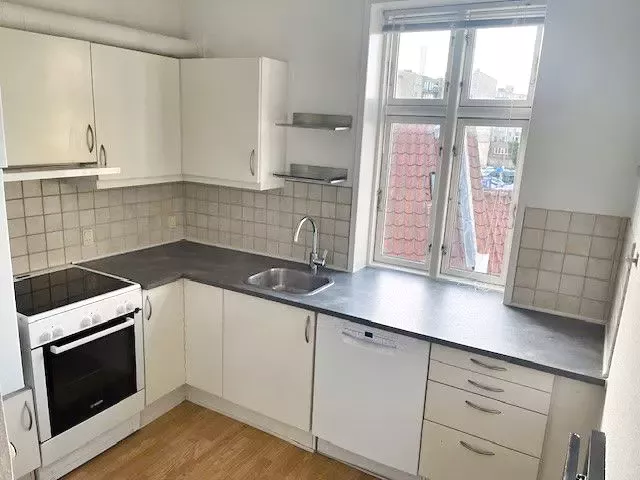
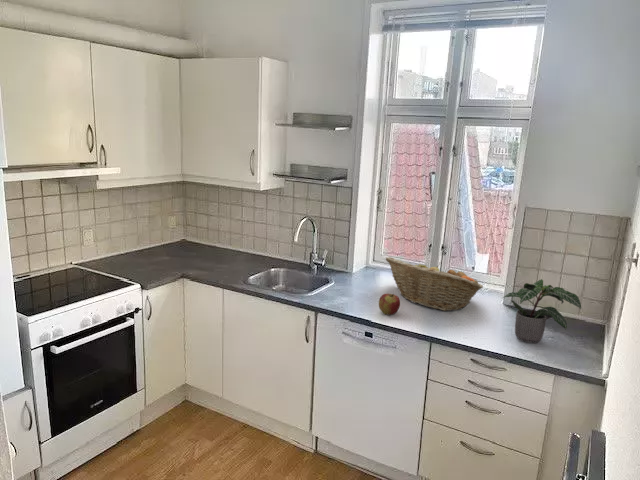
+ fruit basket (431, 279)
+ potted plant (538, 311)
+ apple (389, 303)
